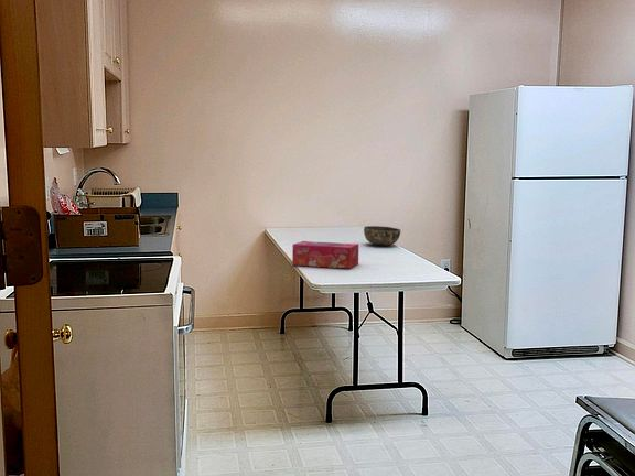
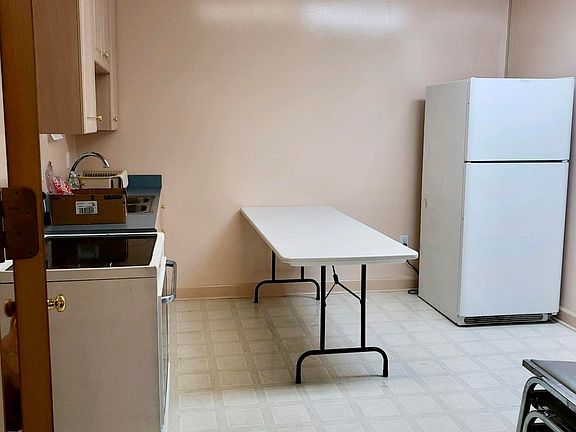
- tissue box (325, 253)
- bowl (381, 236)
